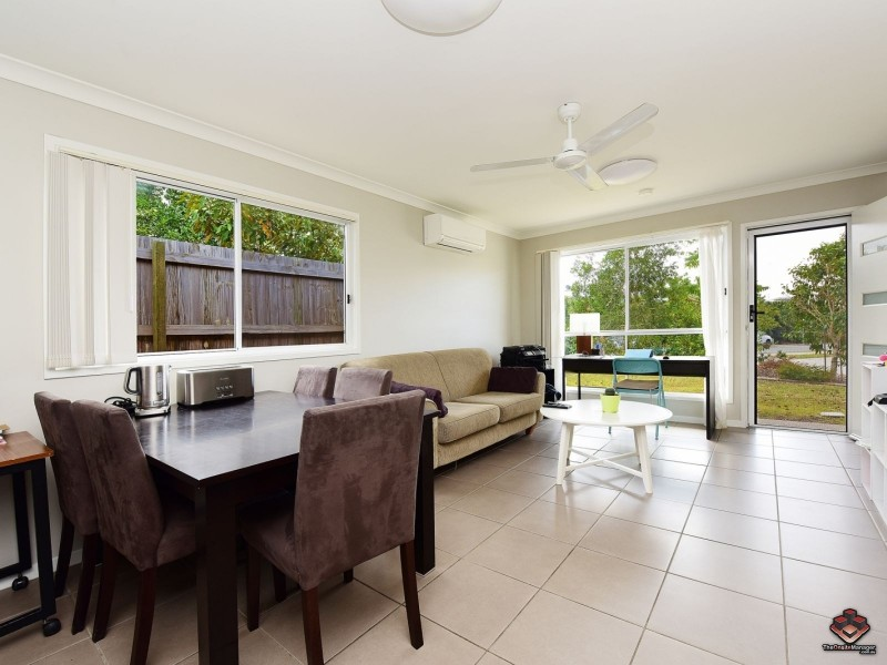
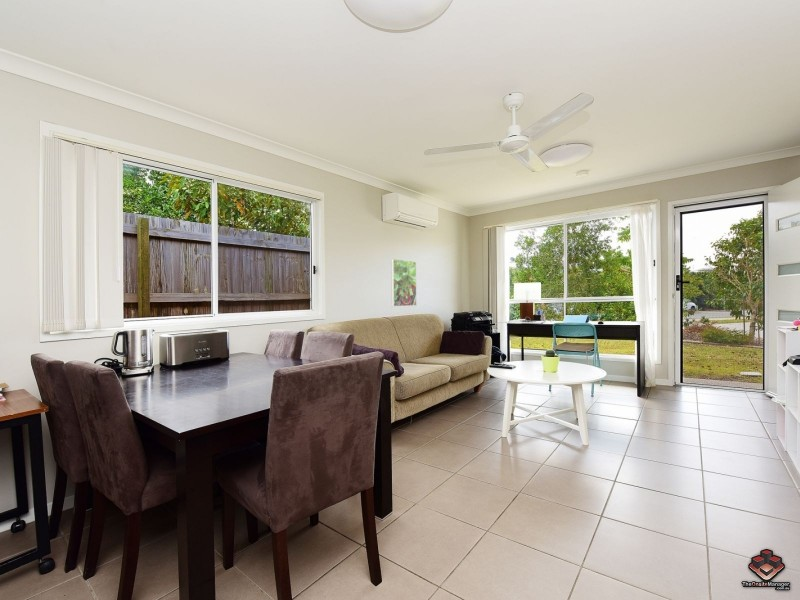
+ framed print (404, 283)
